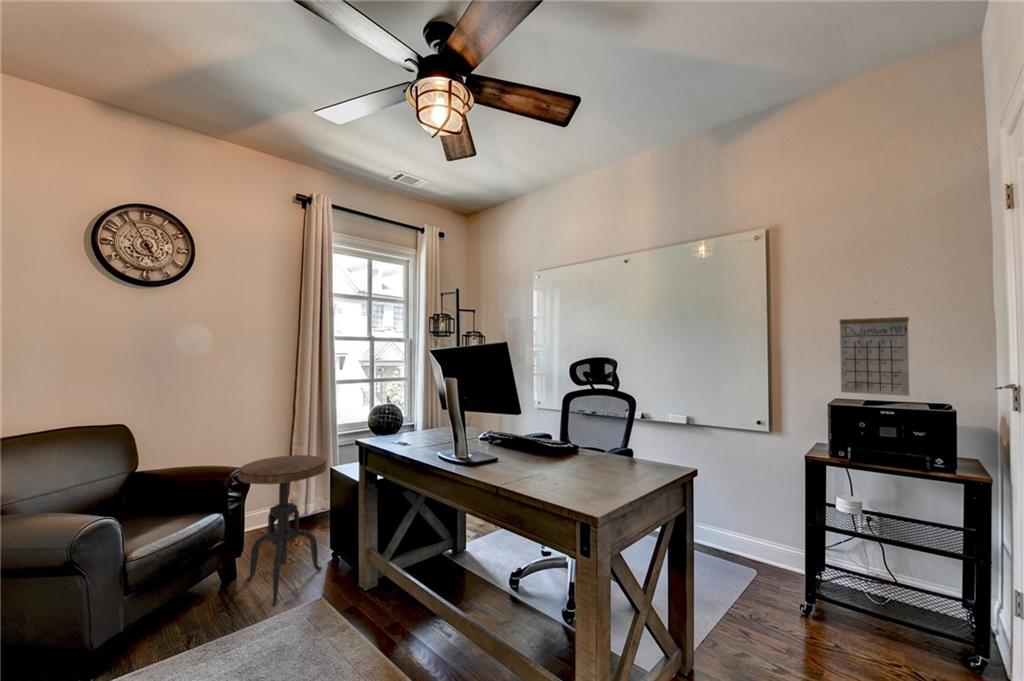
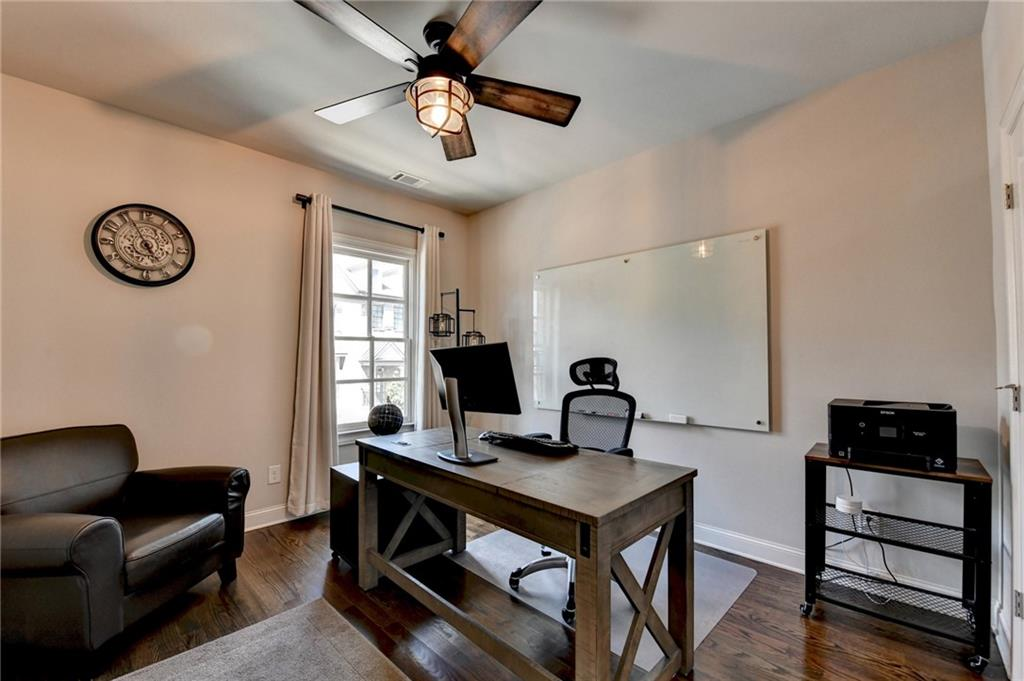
- calendar (873, 347)
- side table (282, 524)
